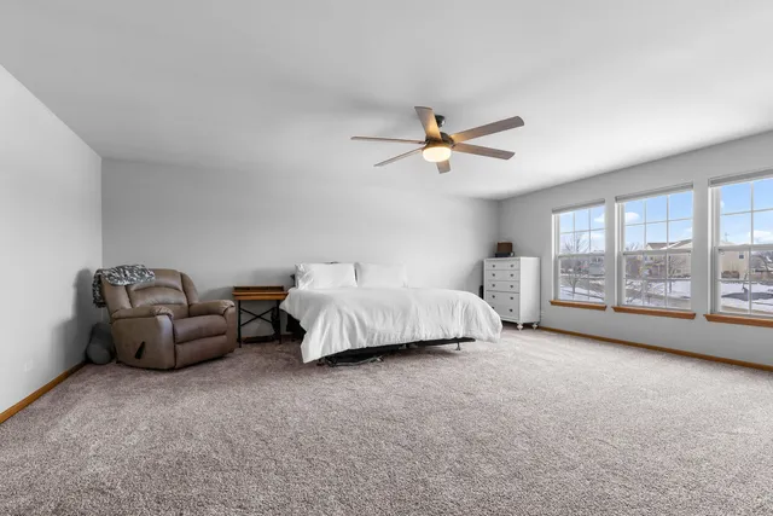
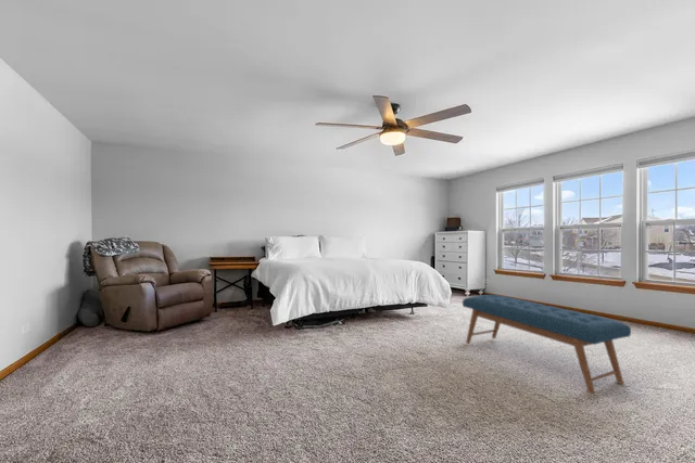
+ bench (532, 333)
